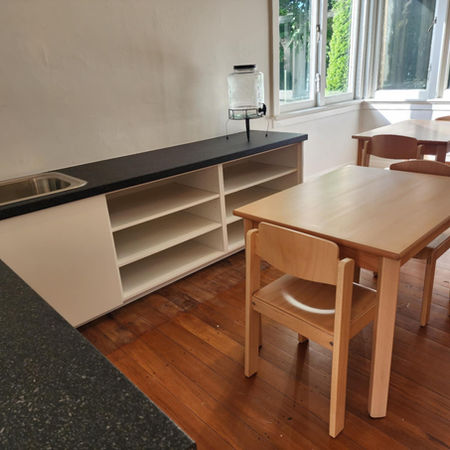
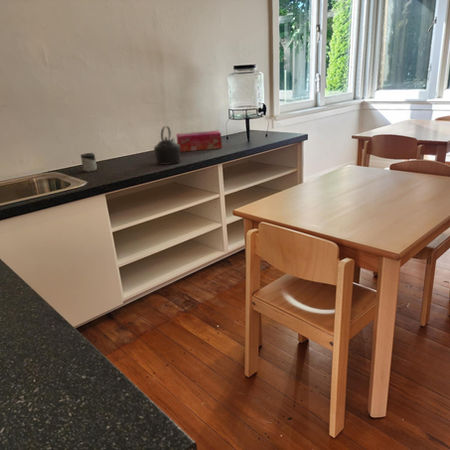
+ tissue box (198, 140)
+ cup (87, 162)
+ kettle (168, 143)
